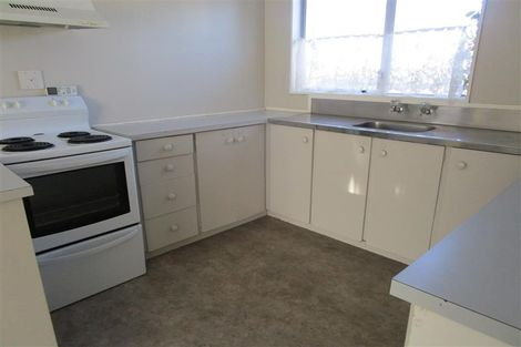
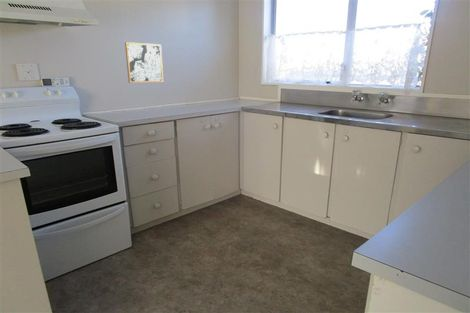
+ wall art (145, 63)
